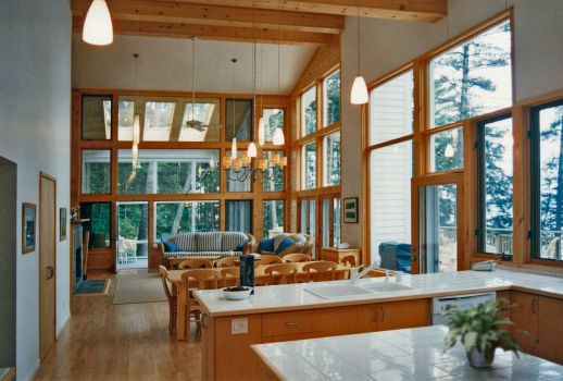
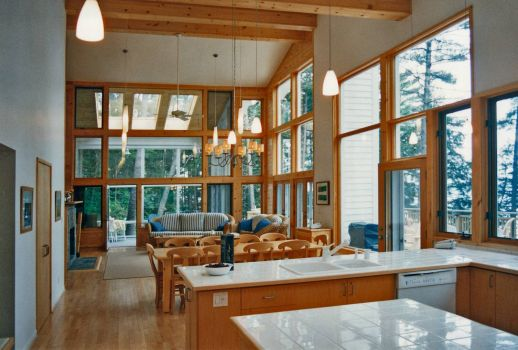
- potted plant (481, 330)
